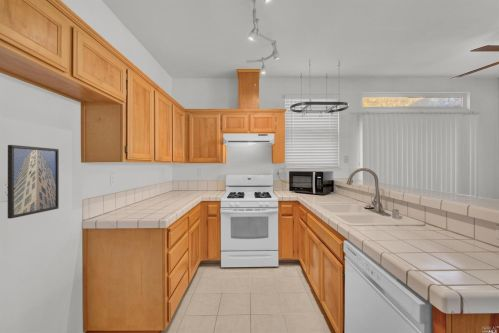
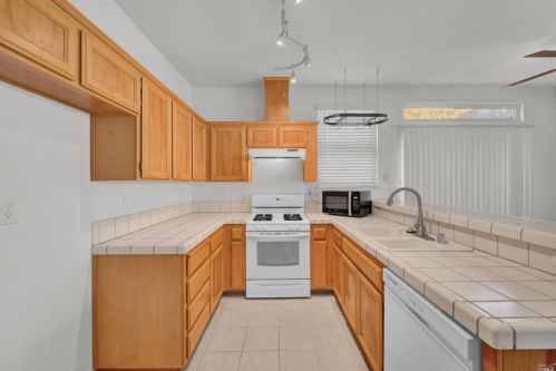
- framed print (35, 180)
